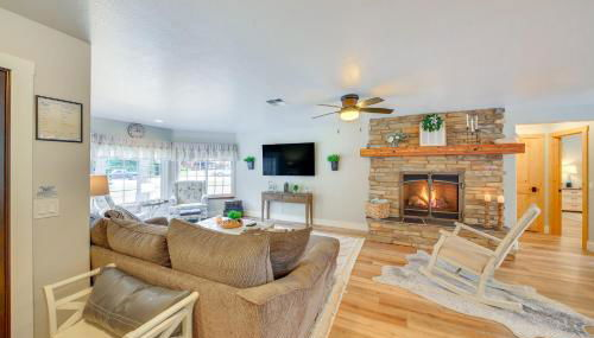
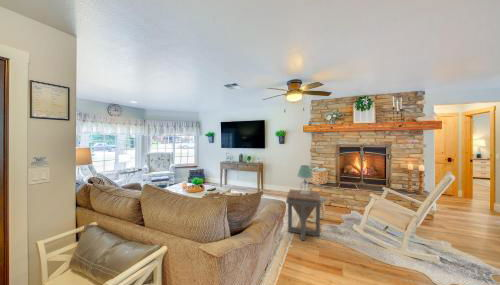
+ stool (314, 208)
+ table lamp (304, 179)
+ side table (303, 213)
